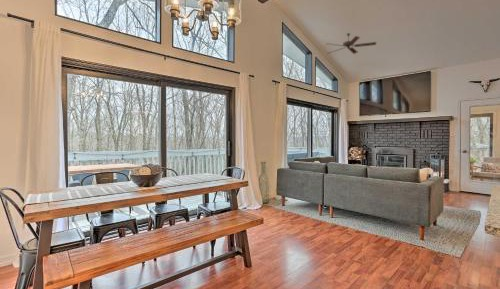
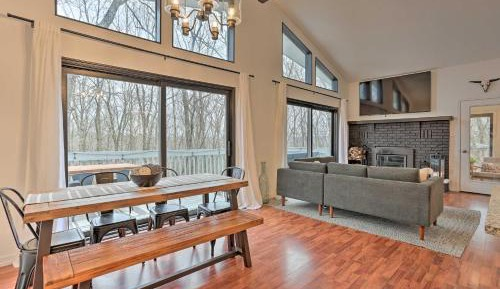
- ceiling fan (350, 41)
